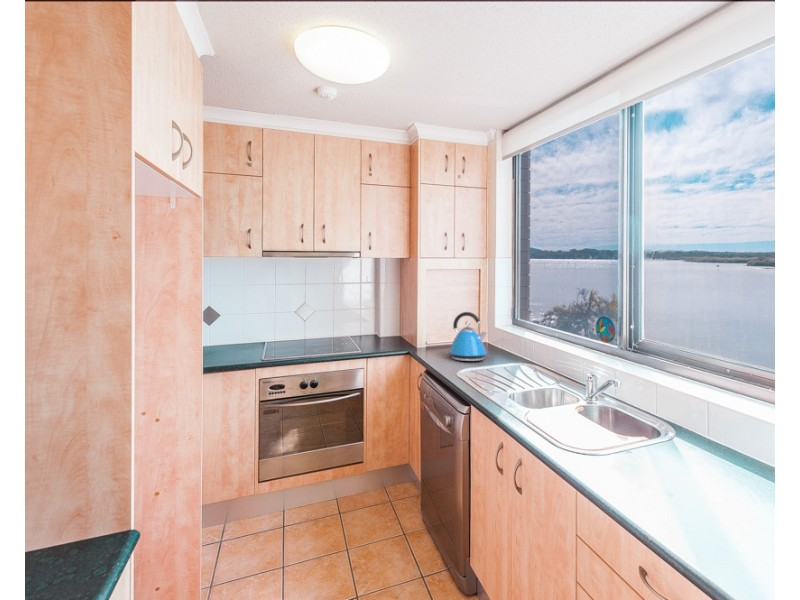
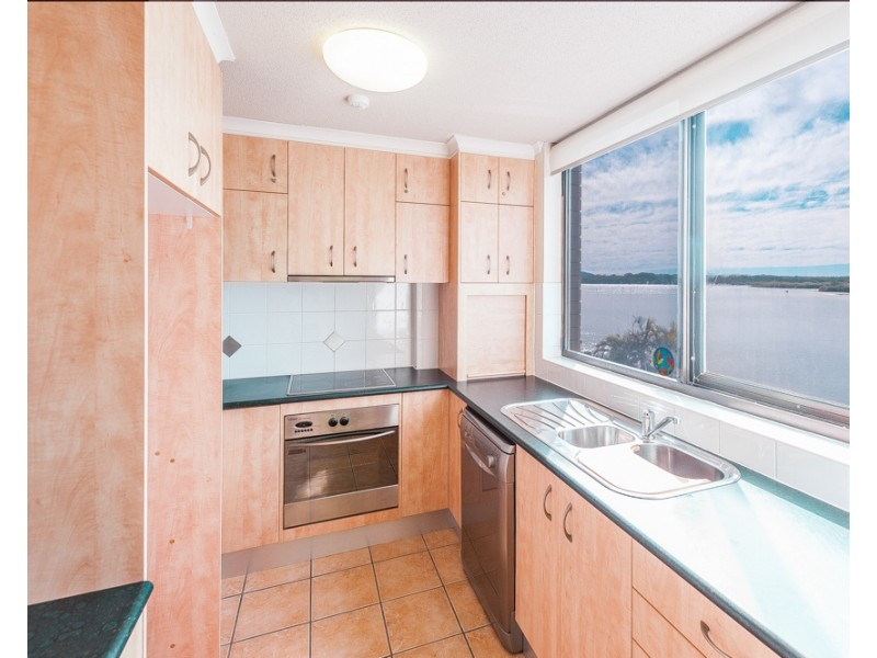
- kettle (466, 335)
